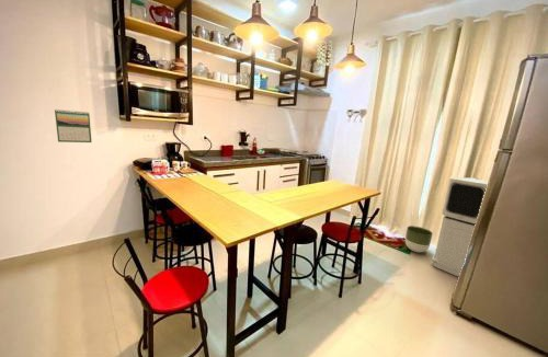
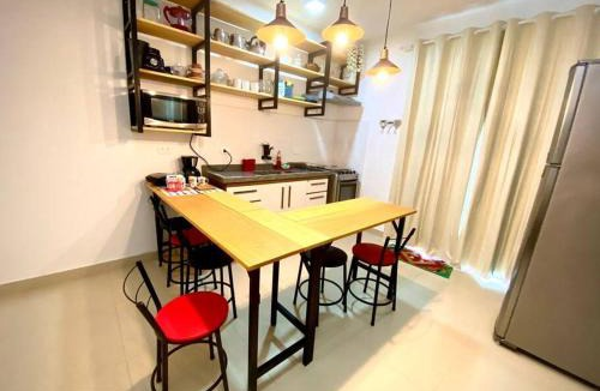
- calendar (73, 126)
- planter (416, 240)
- air purifier (463, 224)
